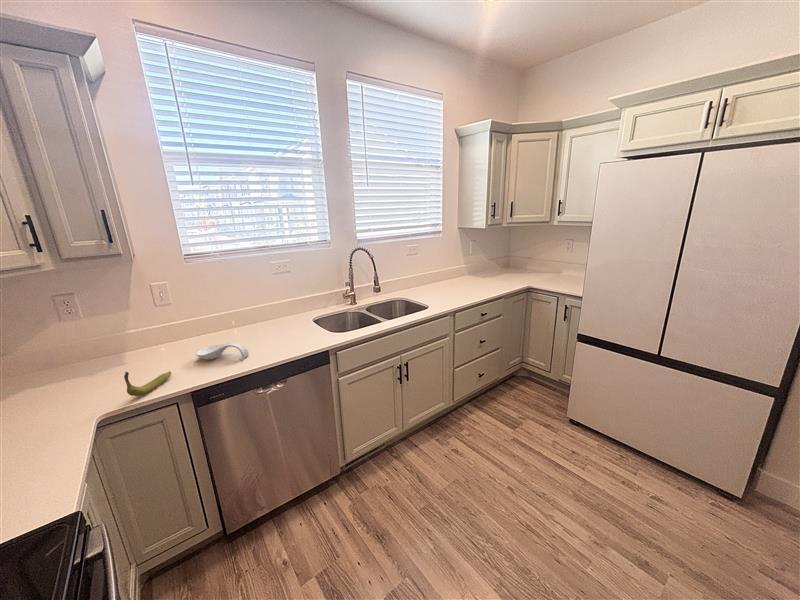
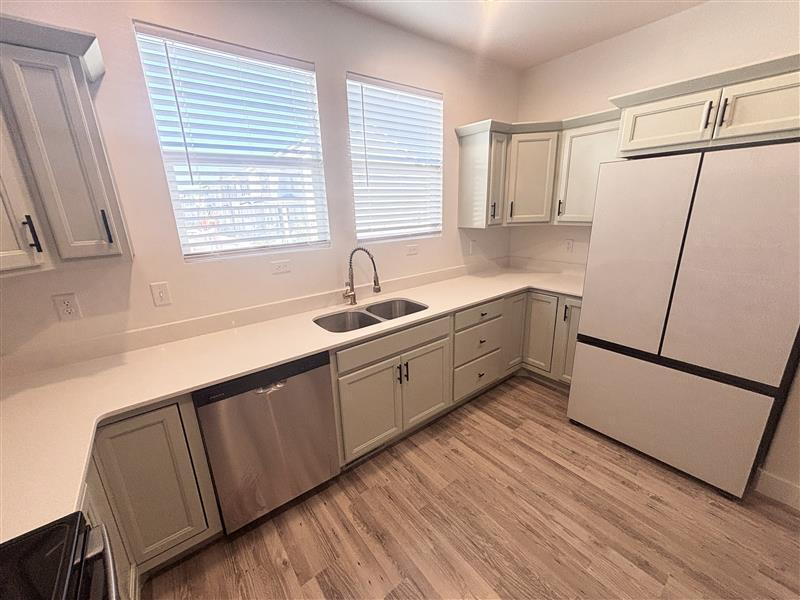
- spoon rest (222, 350)
- banana (152, 380)
